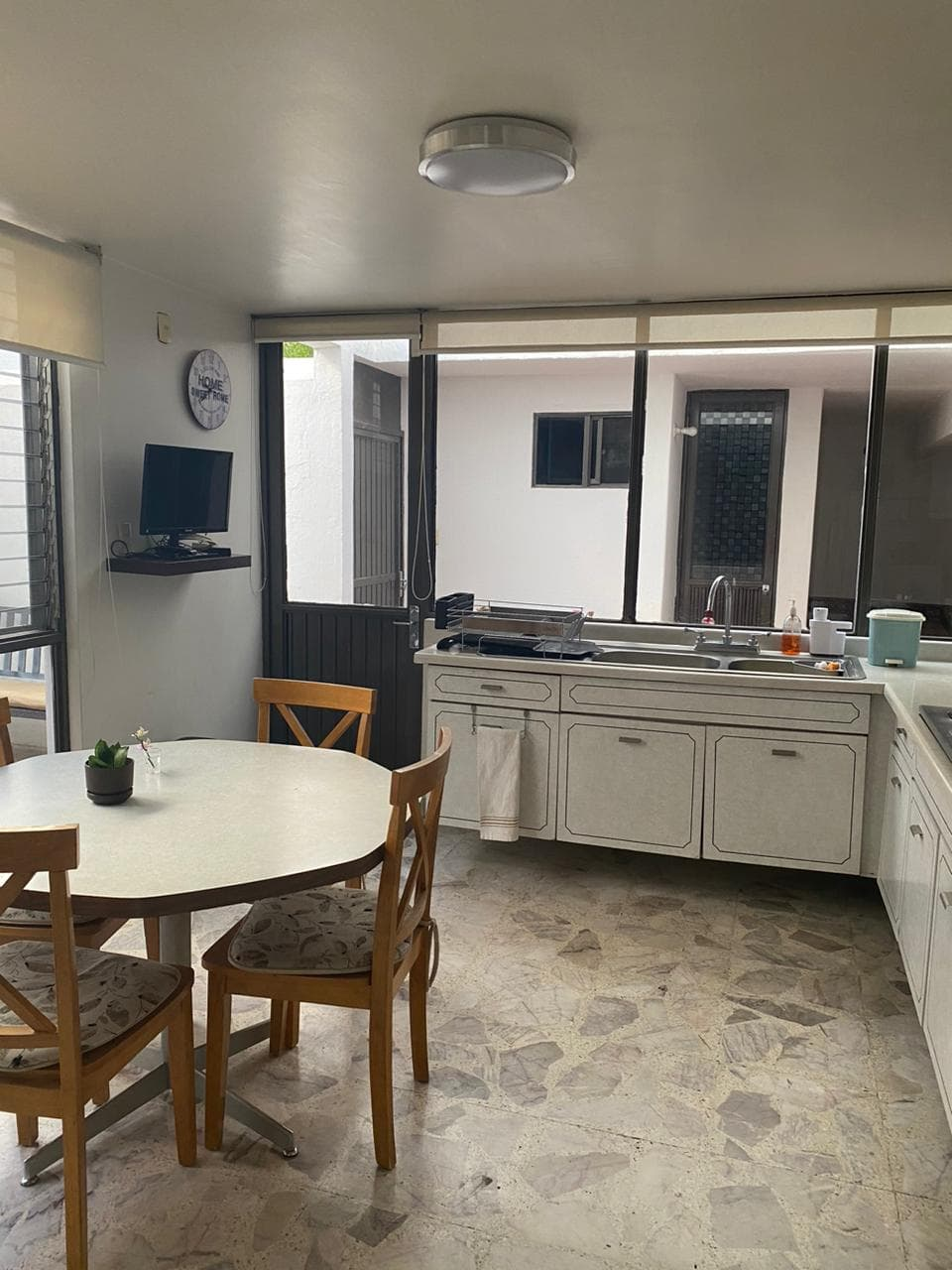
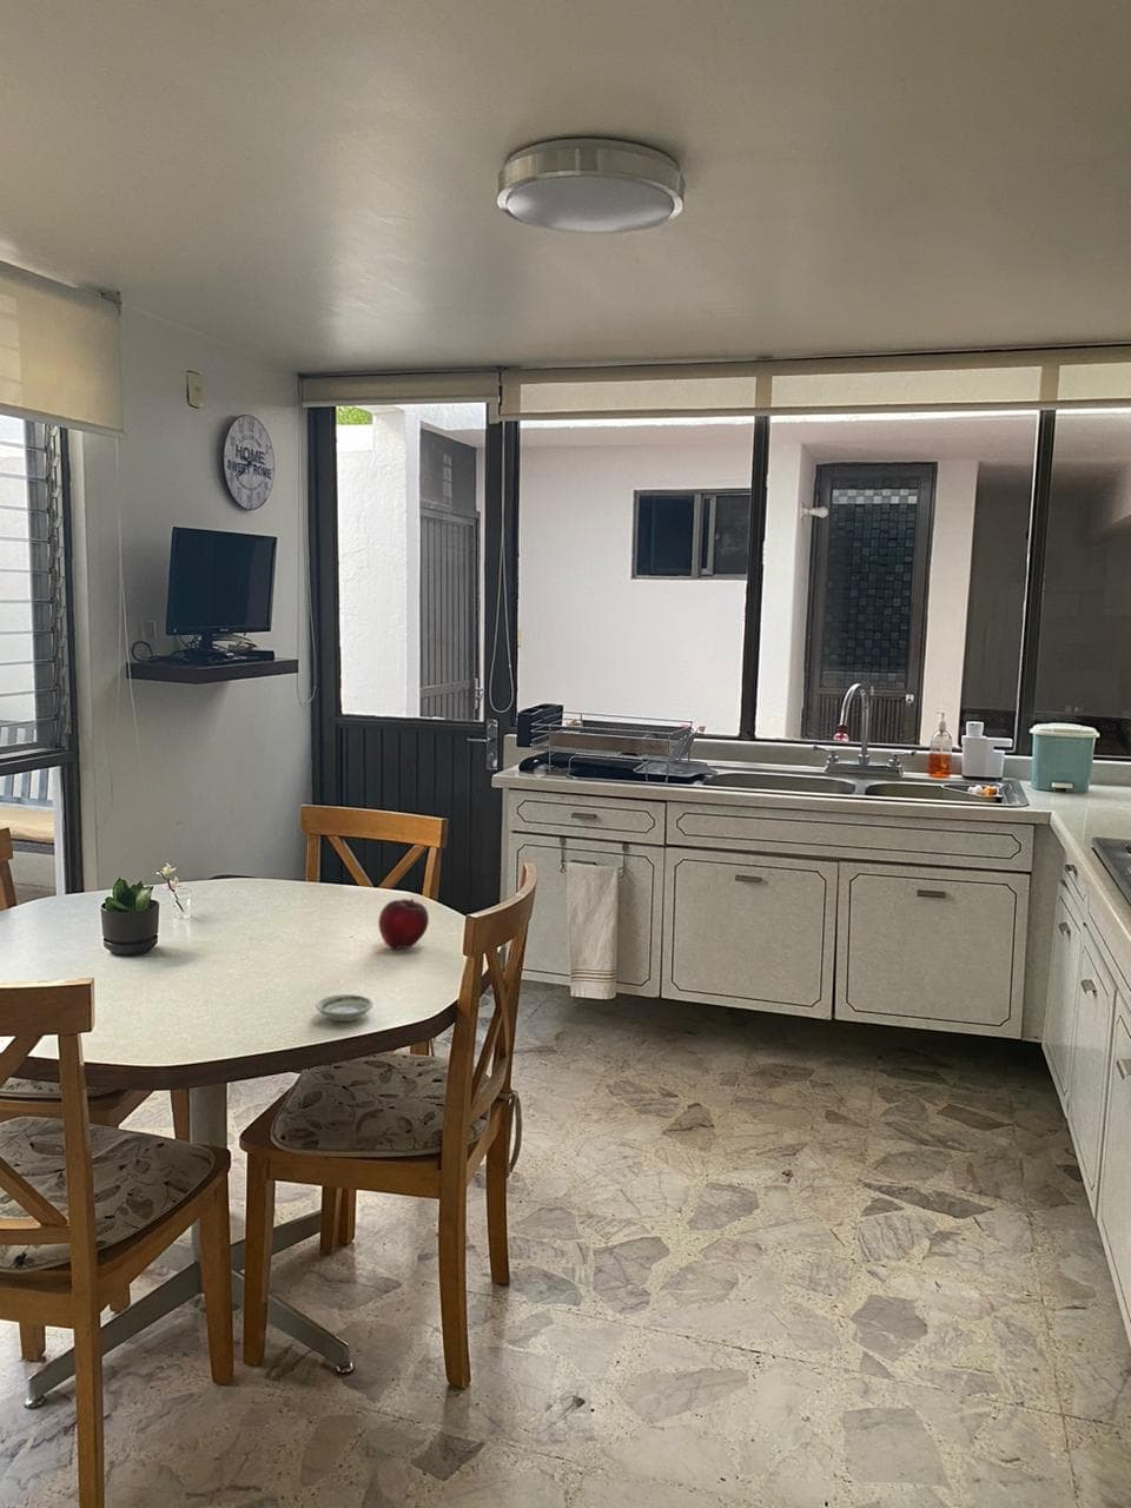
+ fruit (403, 923)
+ saucer (345, 1009)
